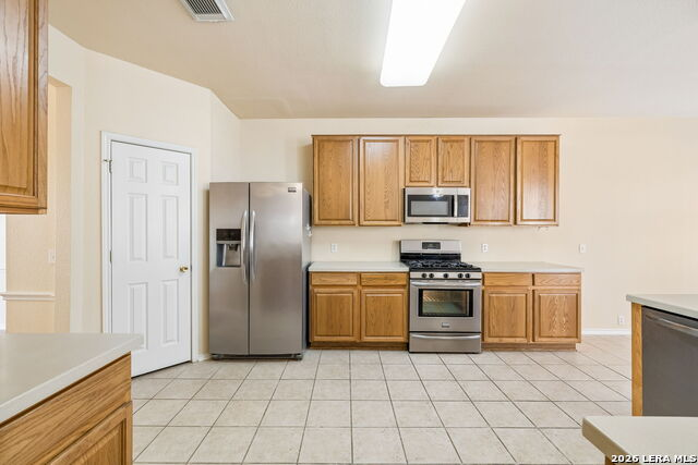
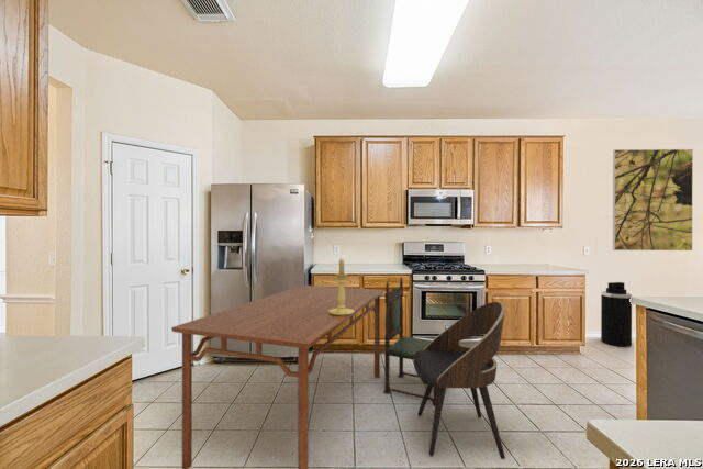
+ dining table (304, 357)
+ trash can (616, 312)
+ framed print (651, 200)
+ candle holder (341, 284)
+ dining chair (416, 338)
+ dining chair (457, 368)
